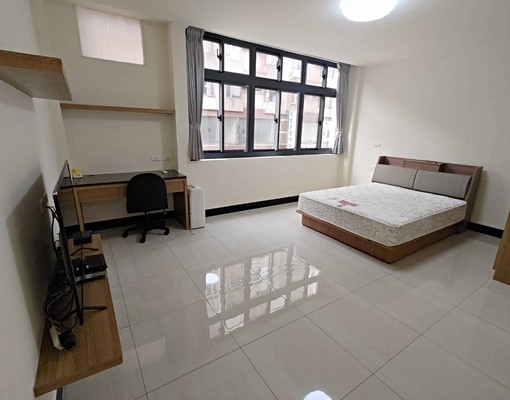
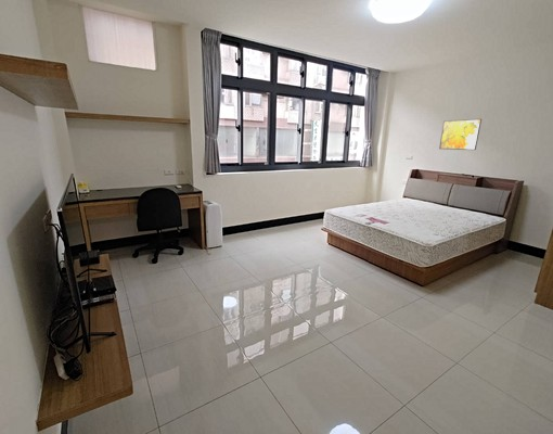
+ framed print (459, 135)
